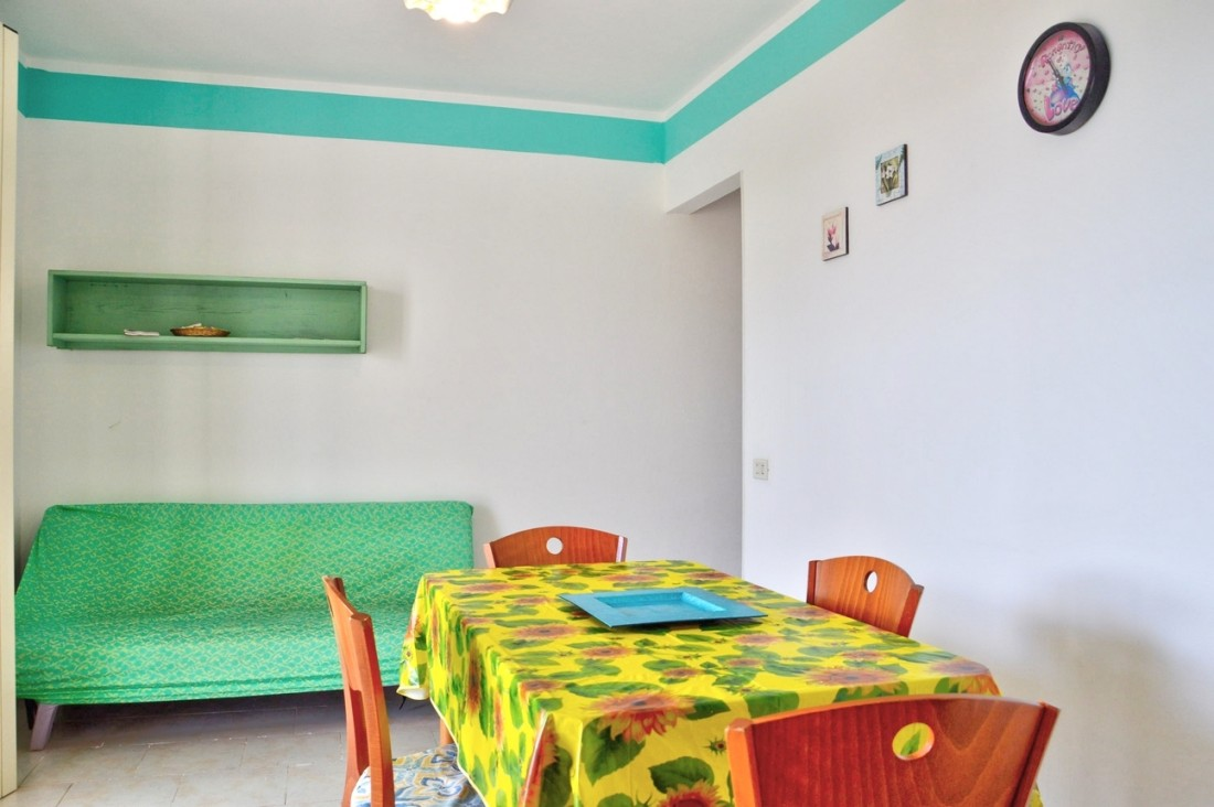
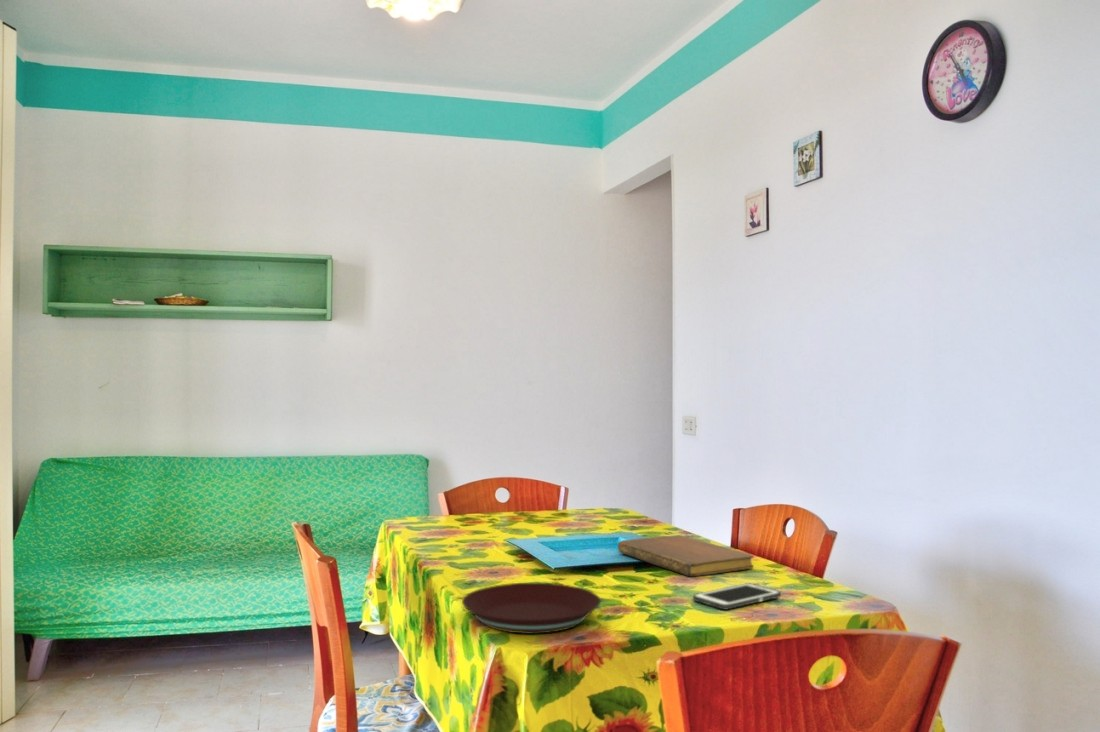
+ plate (531, 609)
+ cell phone (737, 596)
+ notebook (683, 554)
